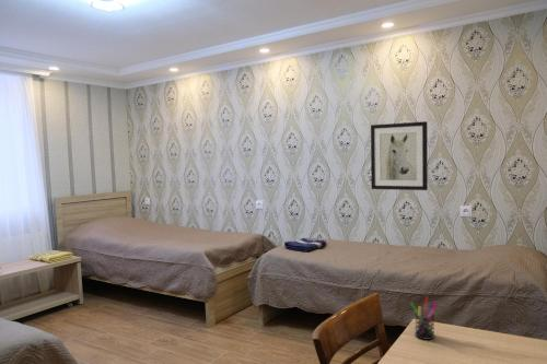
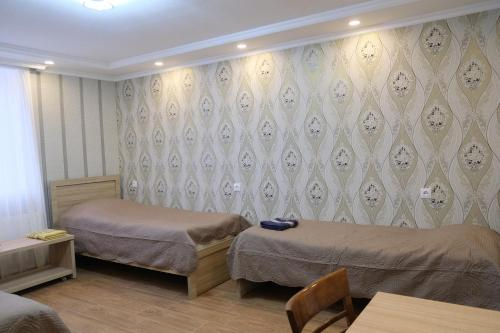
- wall art (398, 156)
- pen holder (422, 316)
